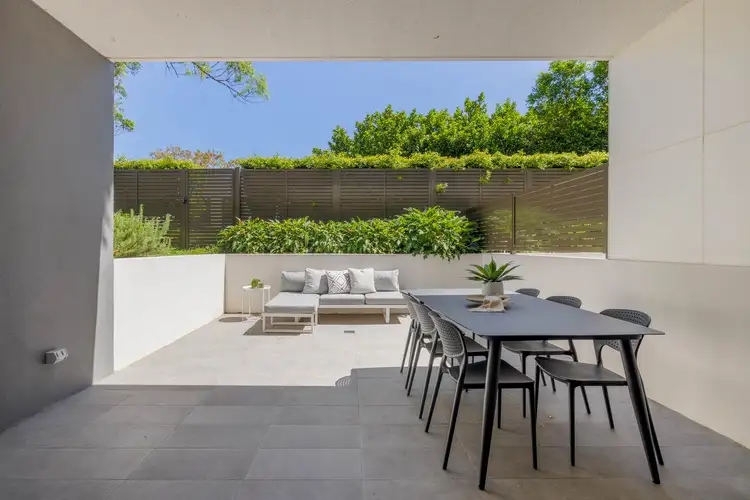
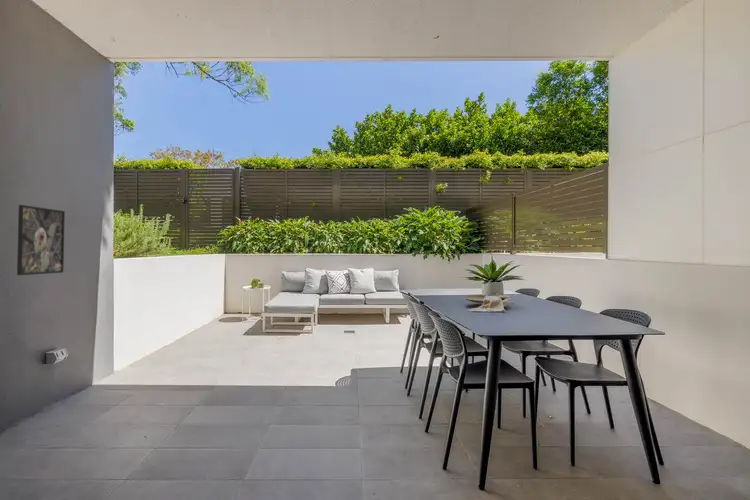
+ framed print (42, 240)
